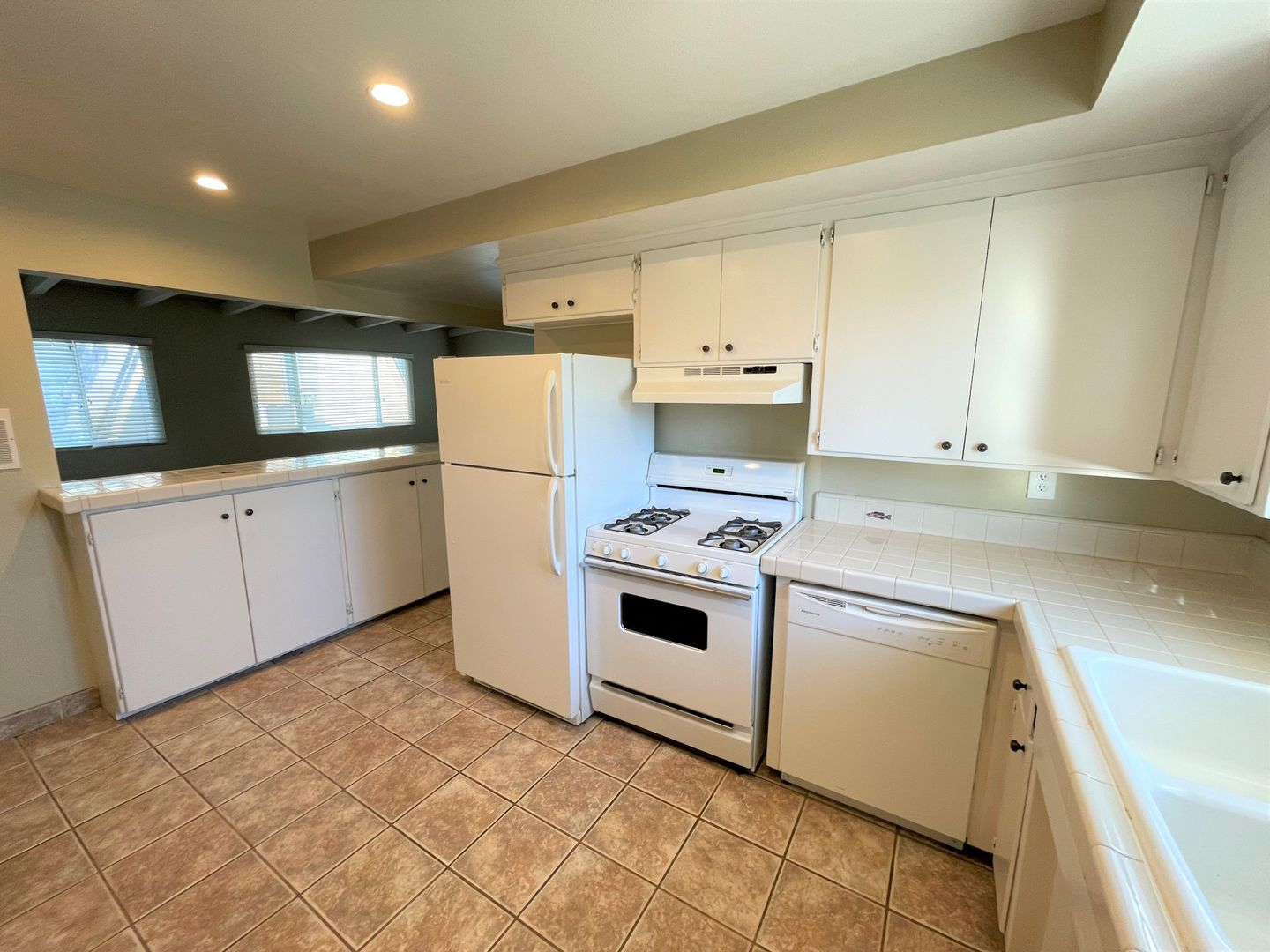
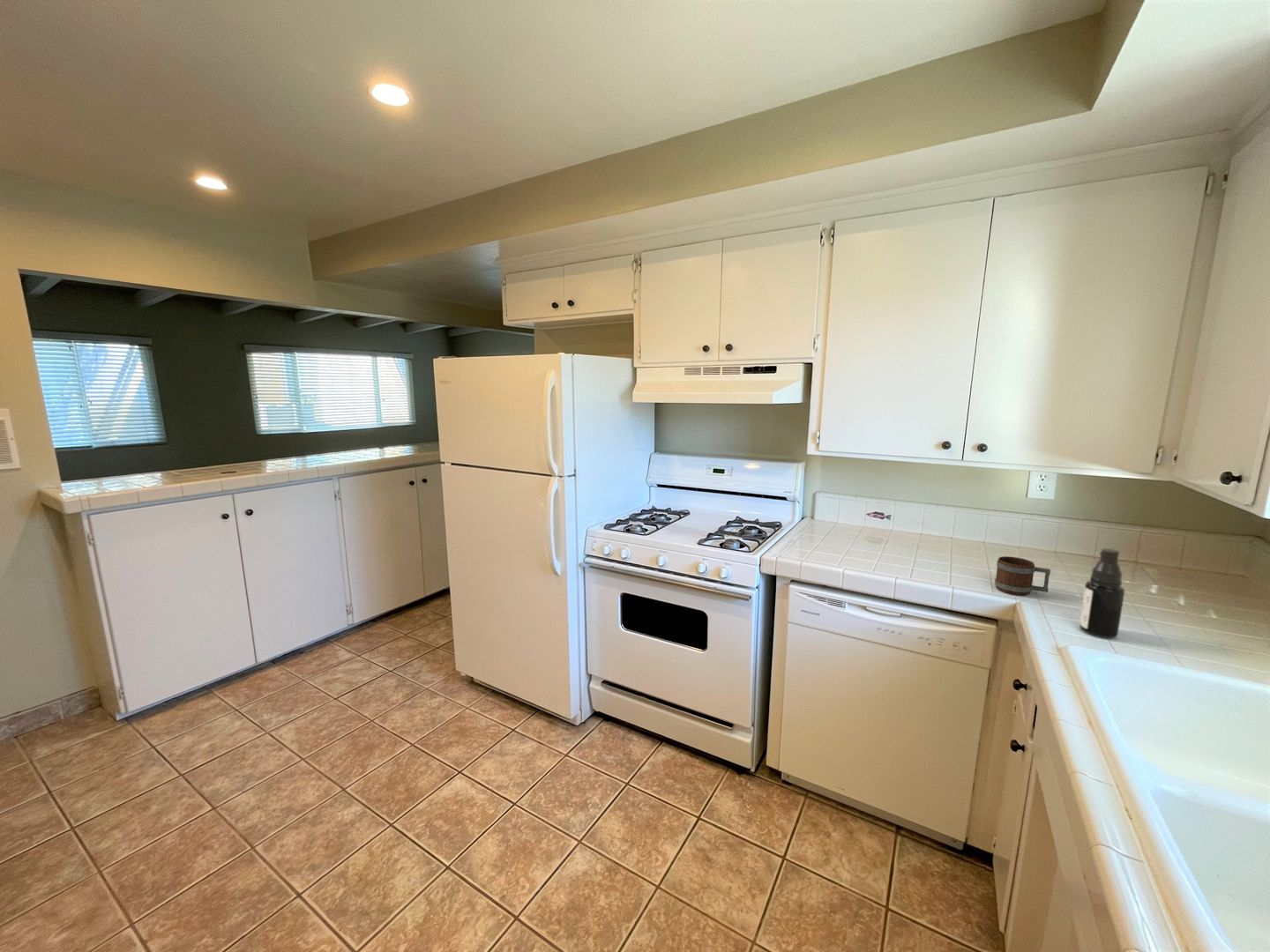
+ mug (1021, 576)
+ spray bottle (1103, 591)
